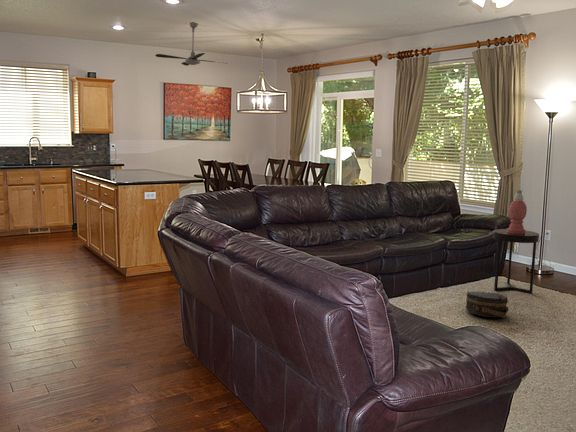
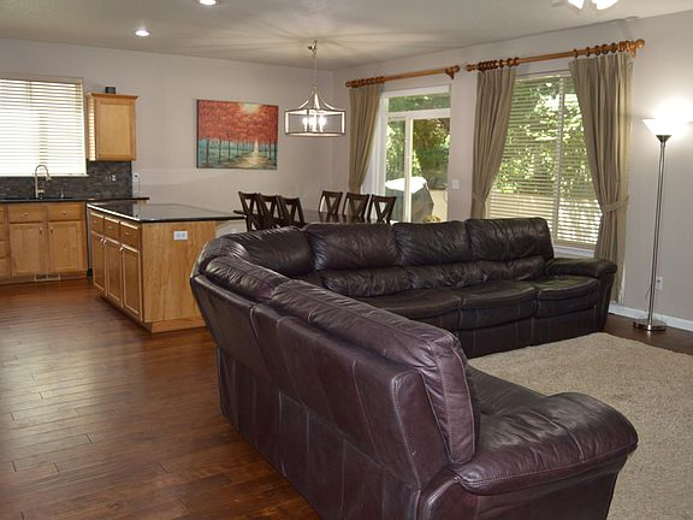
- side table (510, 260)
- hat box (489, 304)
- ceiling fan (192, 43)
- table lamp (517, 211)
